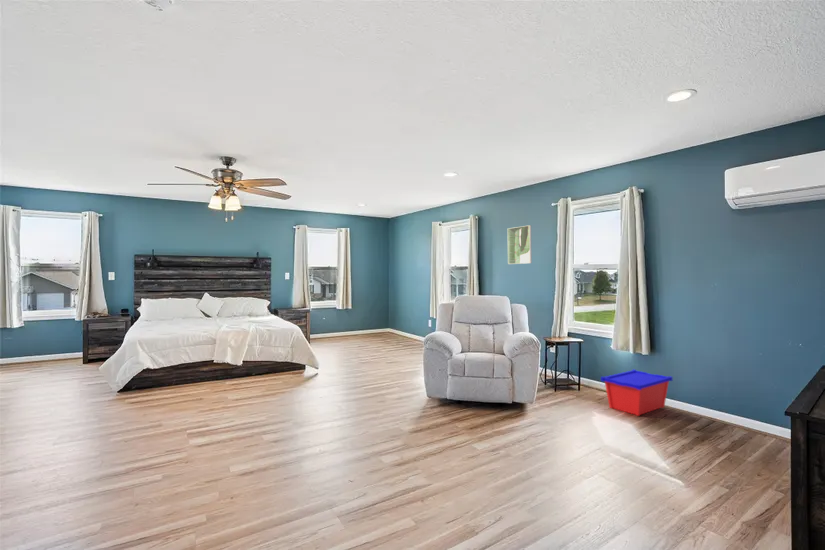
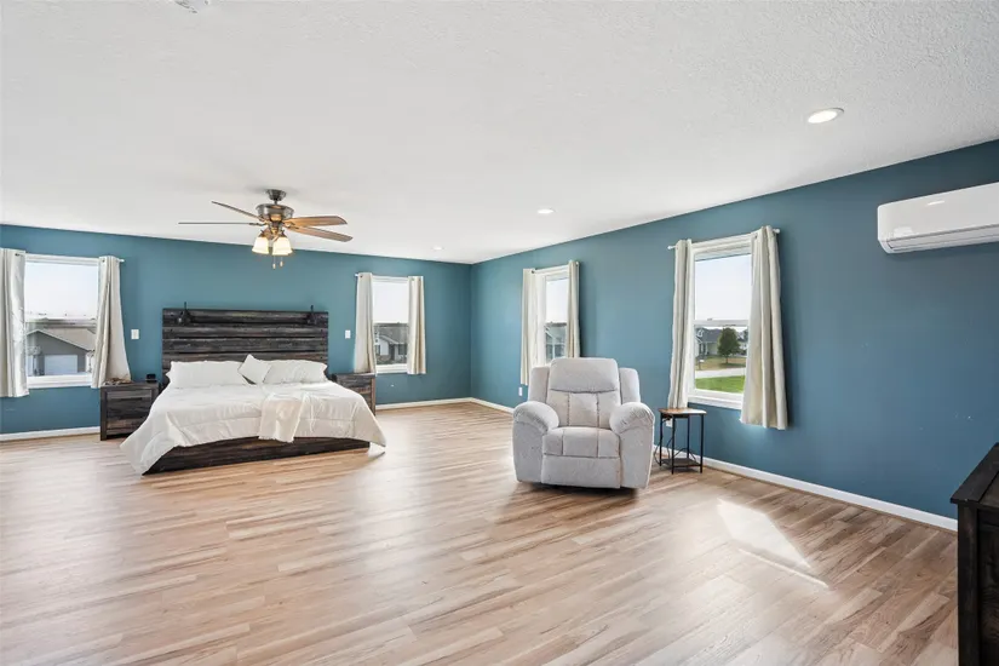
- storage bin (636, 392)
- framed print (519, 245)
